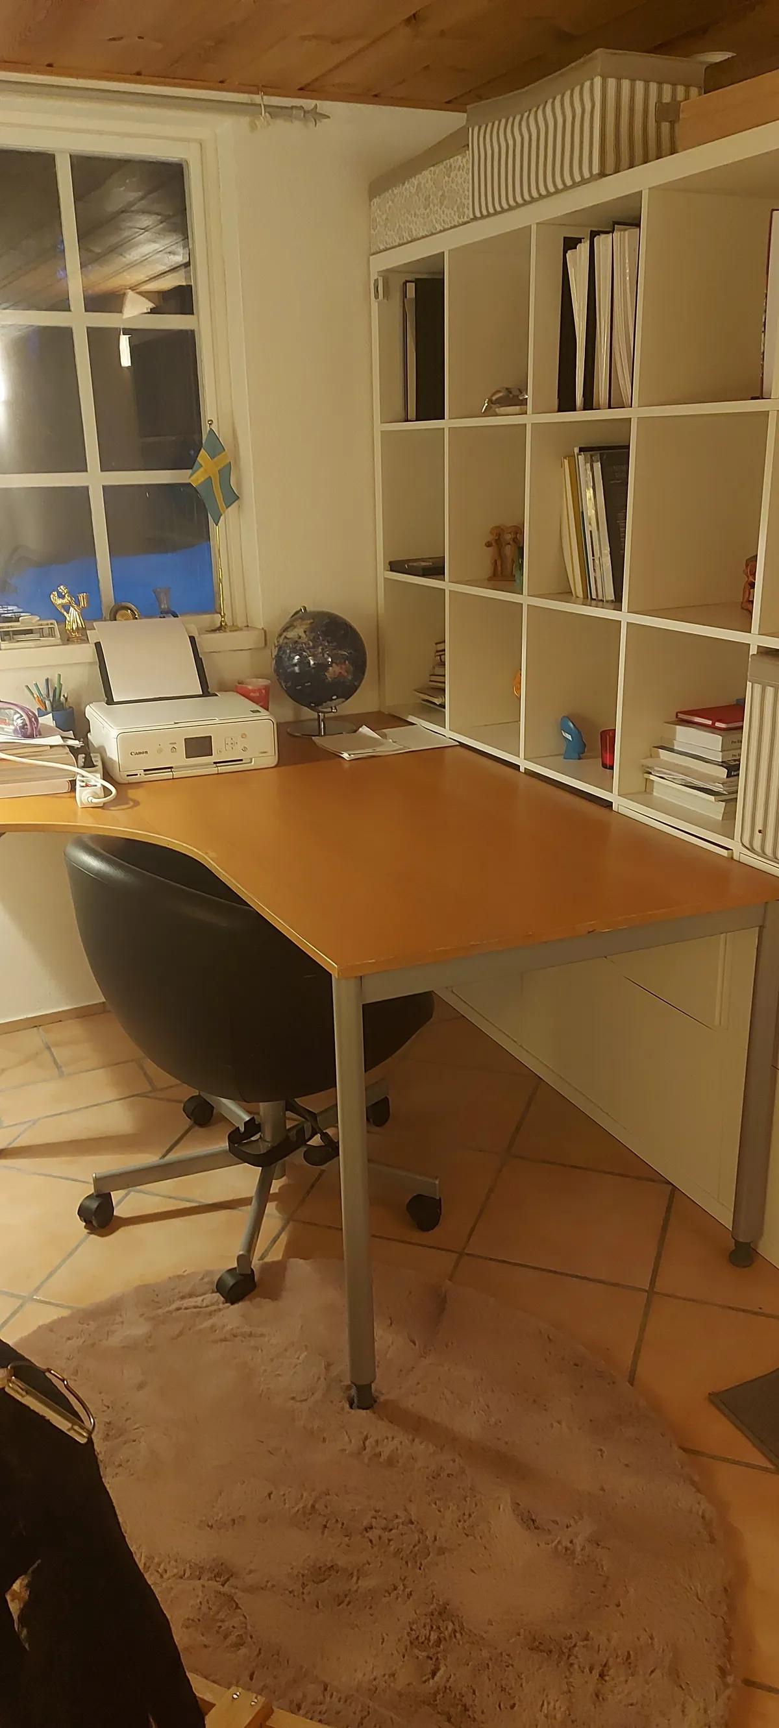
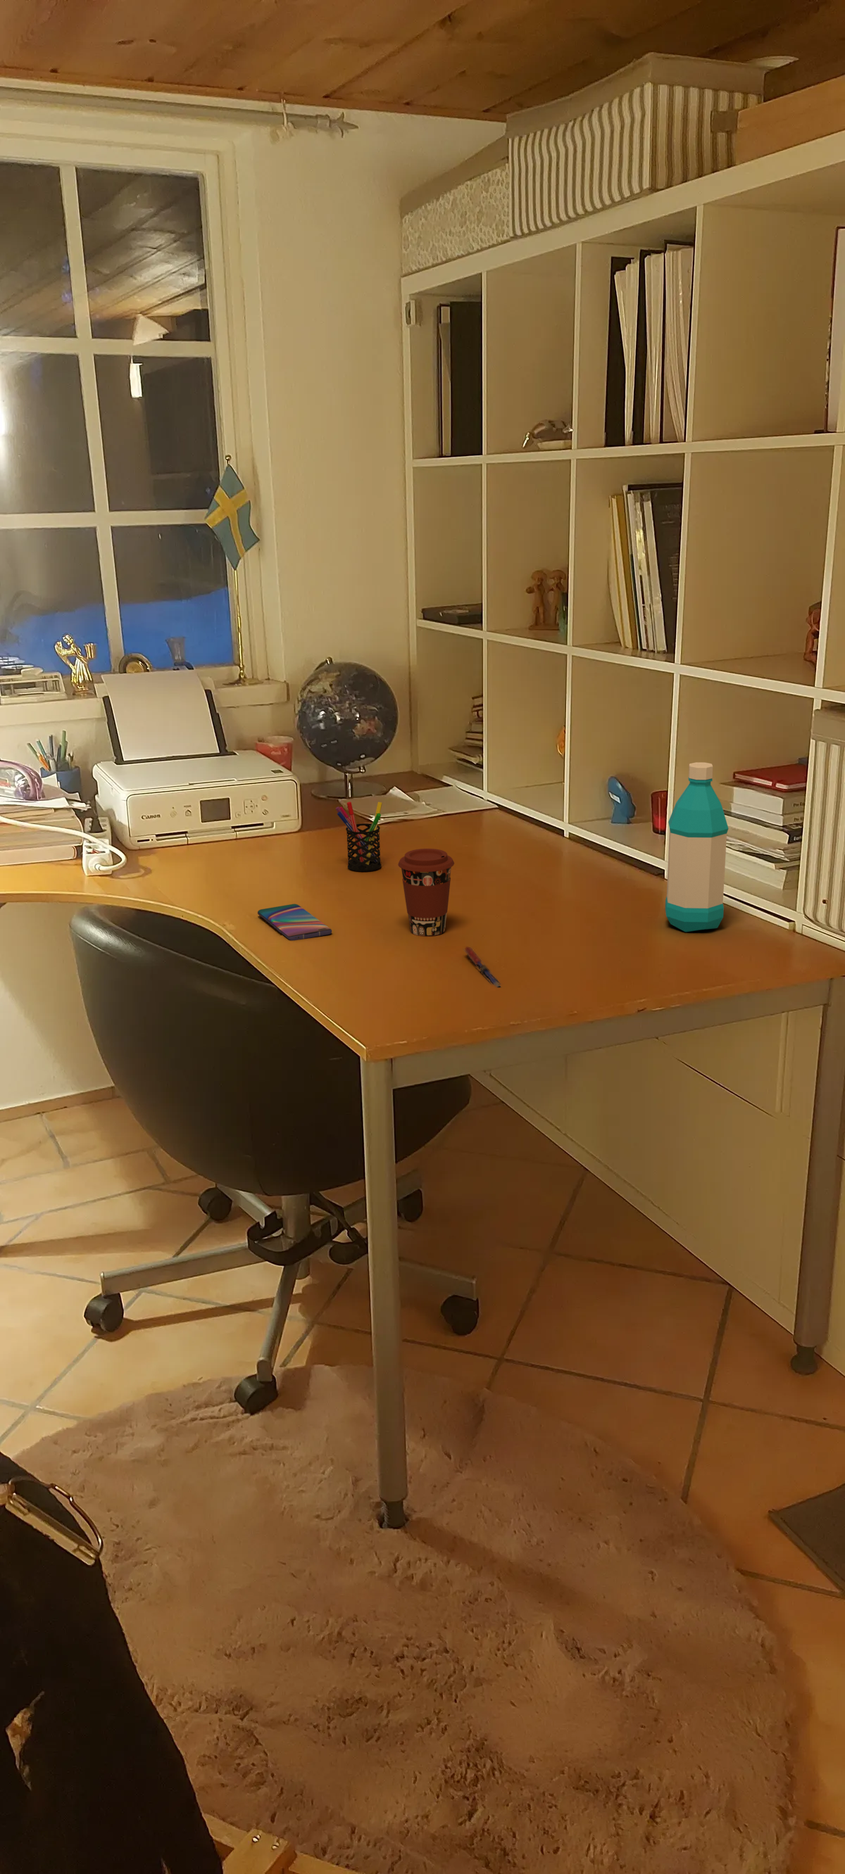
+ pen (483, 966)
+ water bottle (697, 846)
+ coffee cup (427, 893)
+ pen holder (365, 834)
+ smartphone (294, 921)
